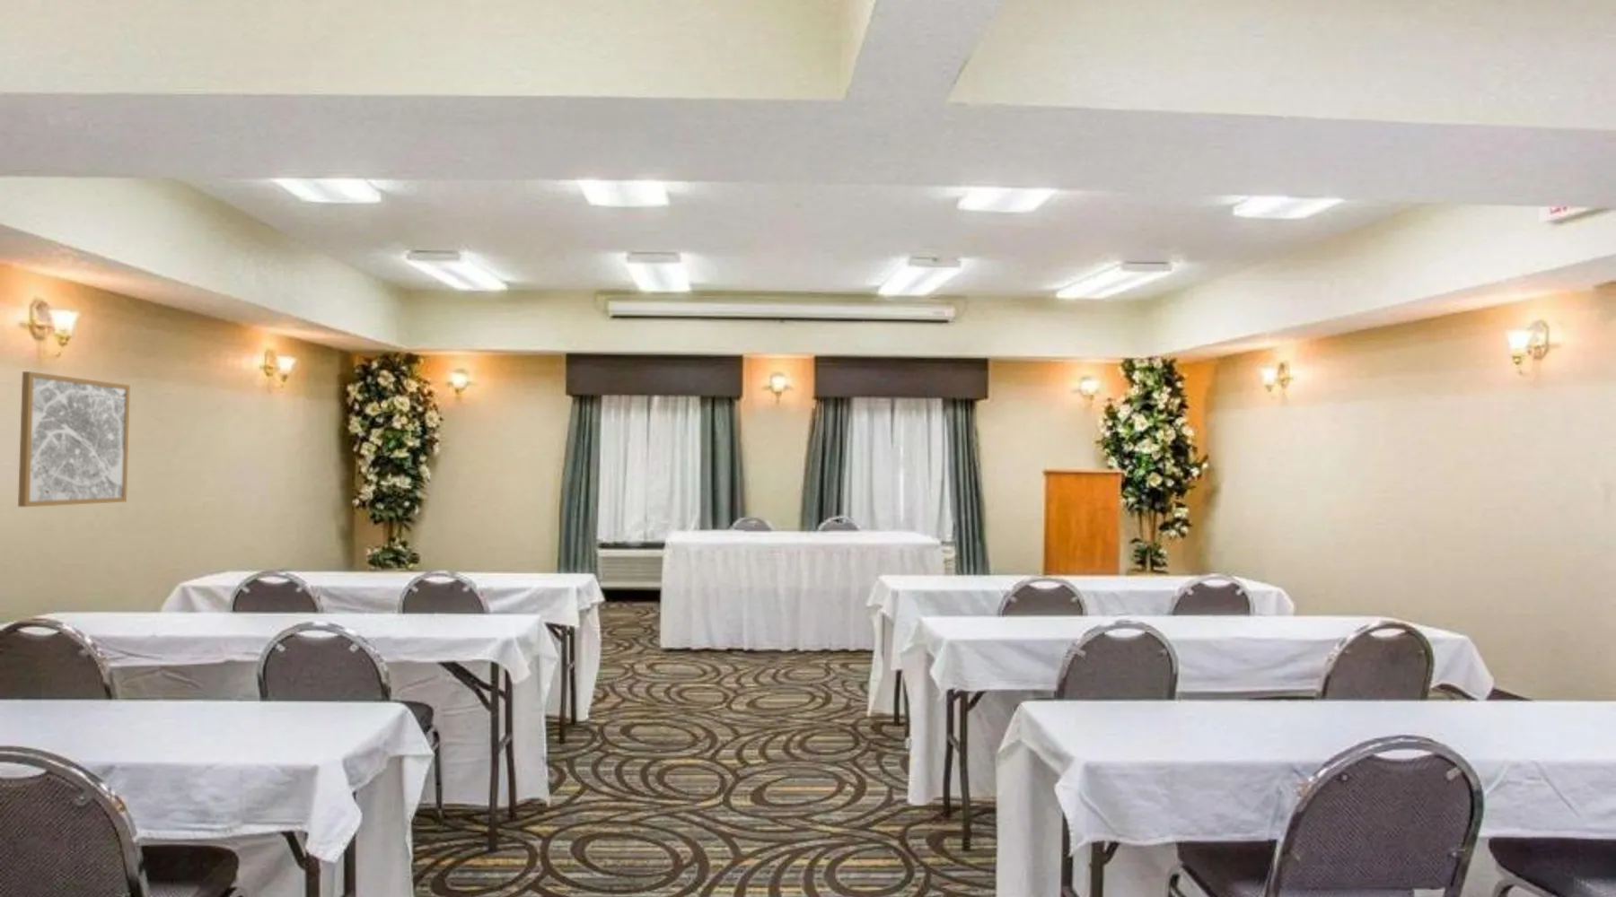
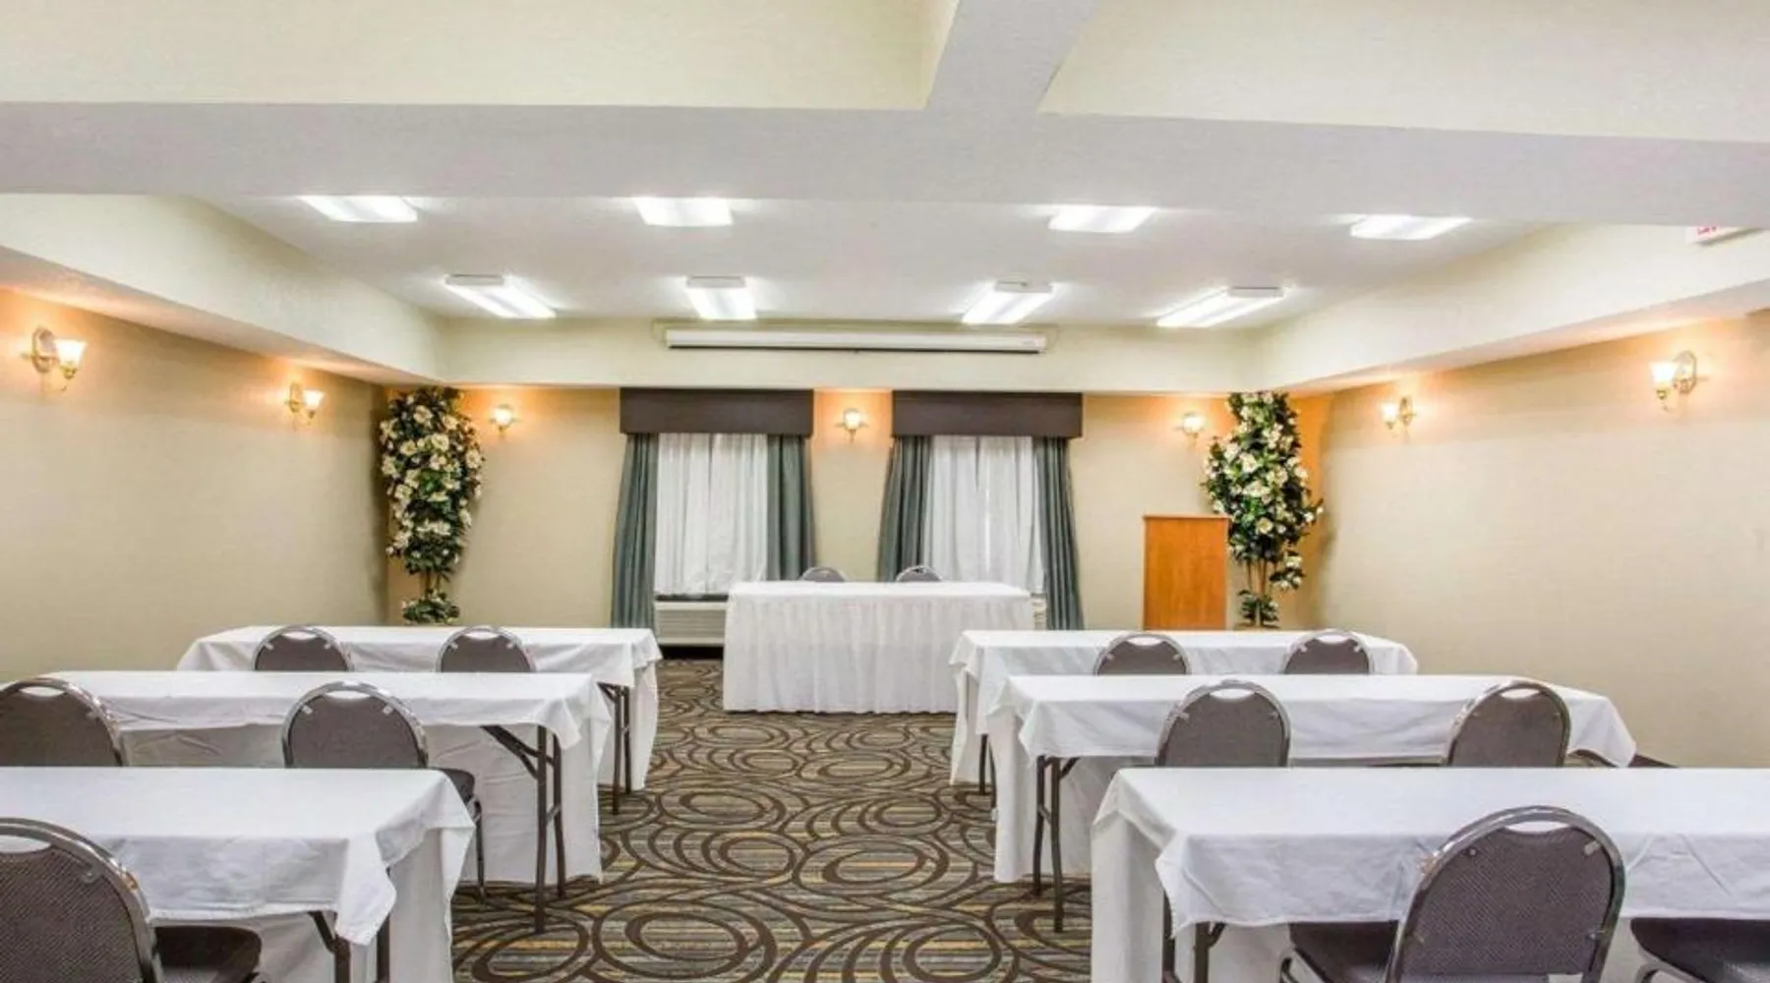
- wall art (78, 442)
